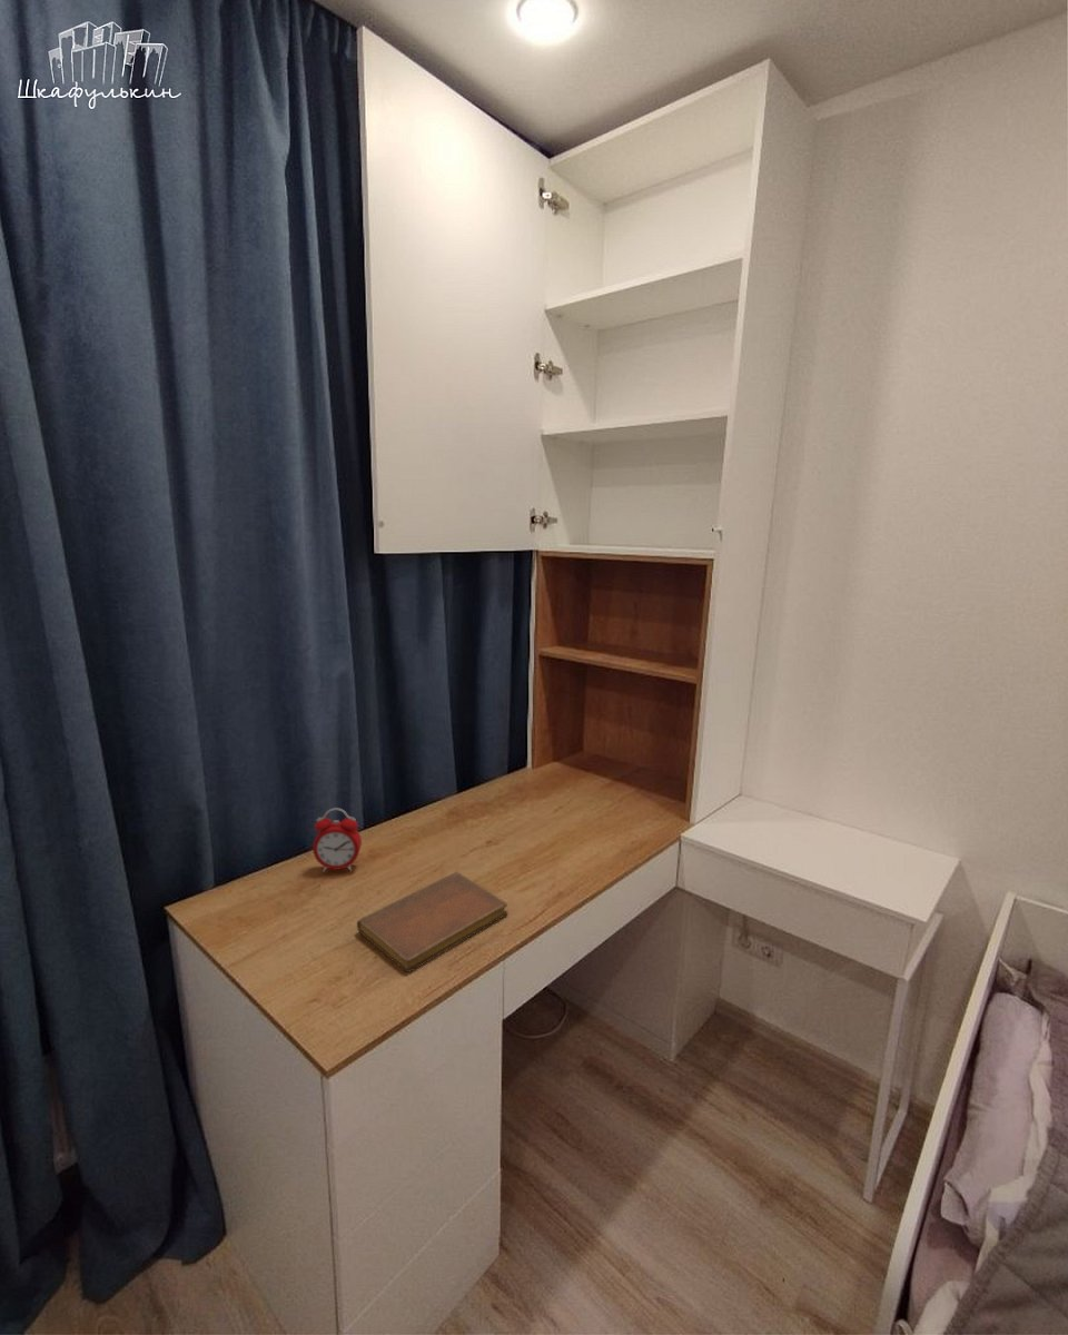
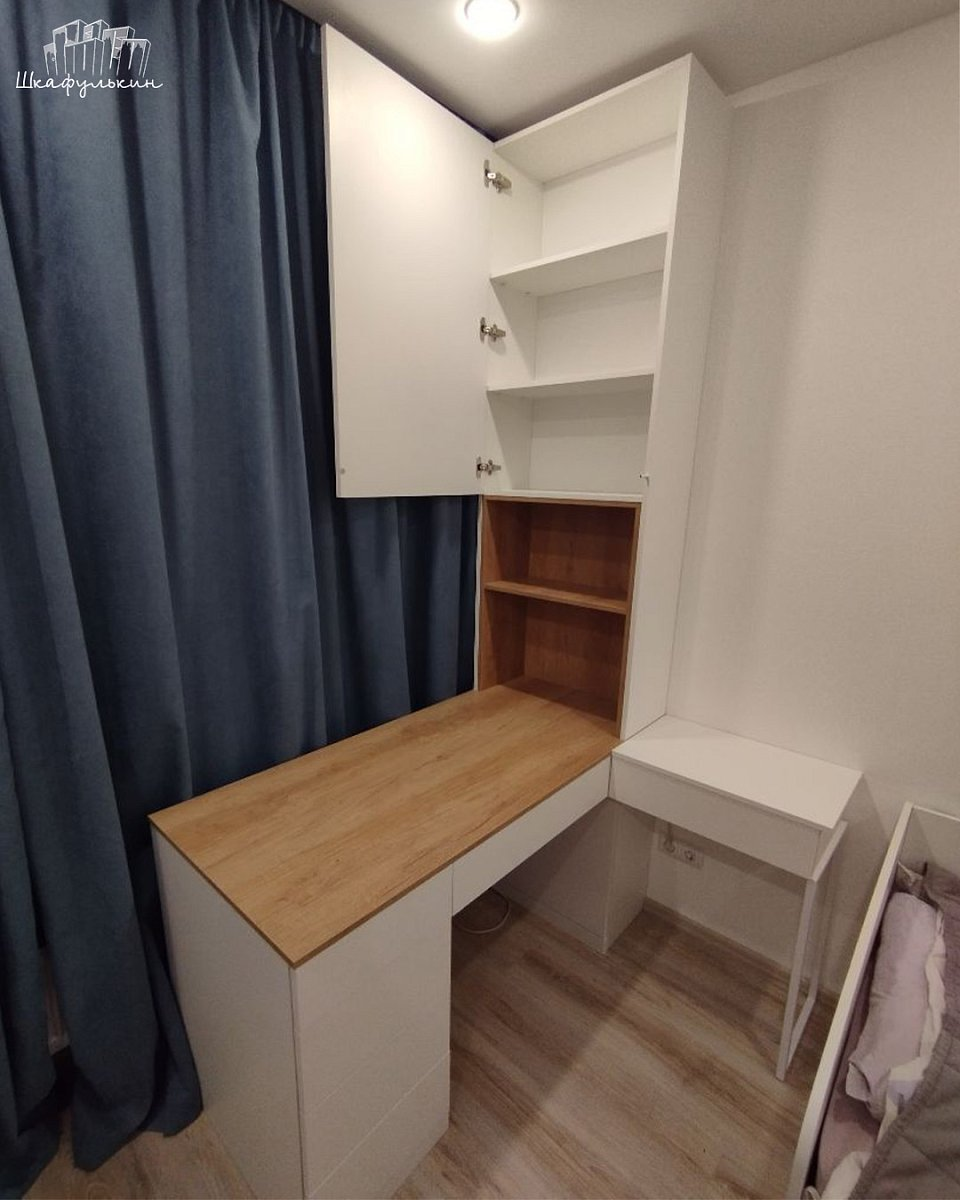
- alarm clock (337, 838)
- notebook (434, 916)
